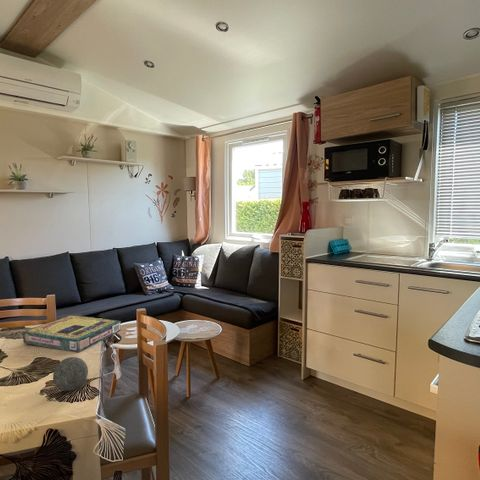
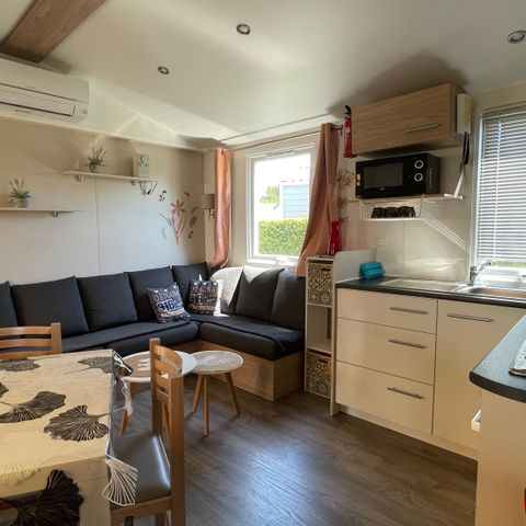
- decorative ball (70, 373)
- video game box (74, 331)
